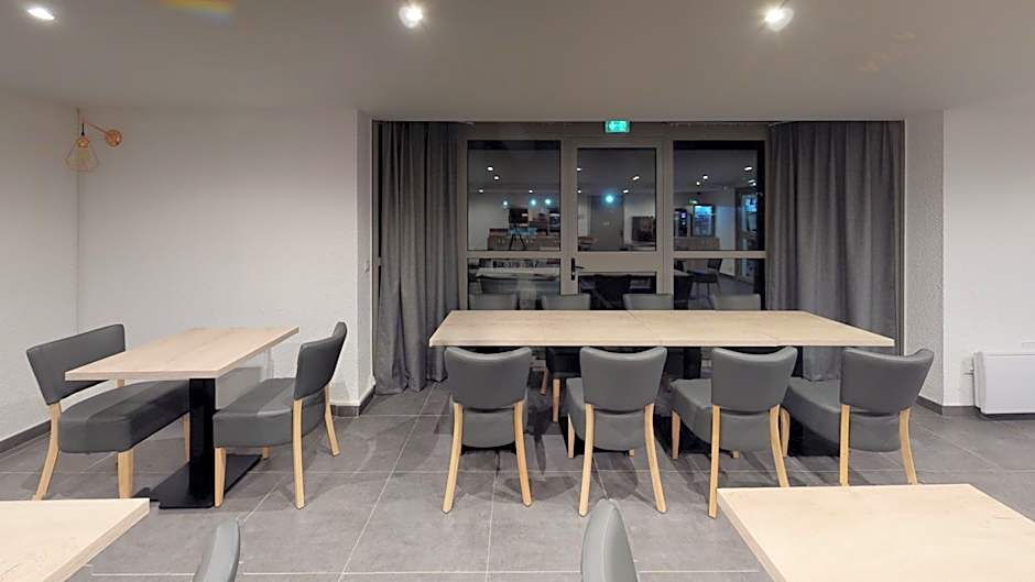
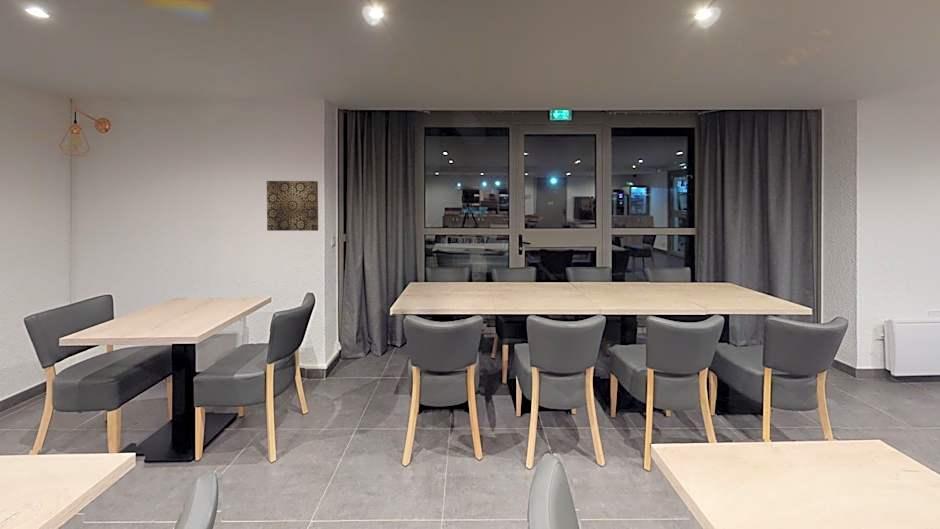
+ wall art (292, 205)
